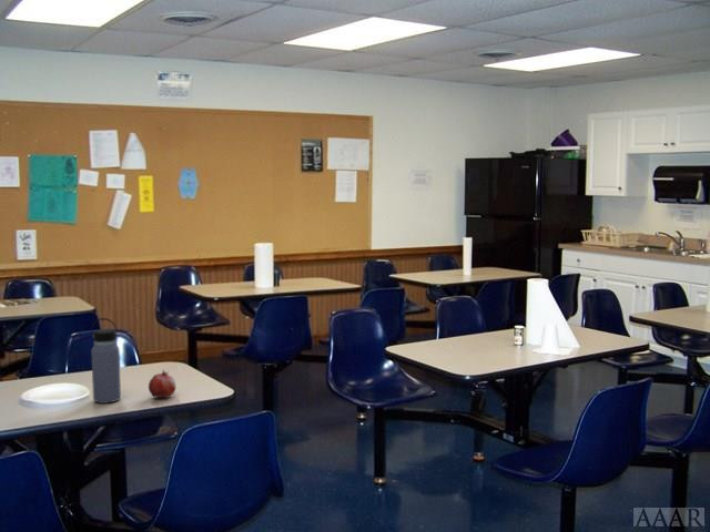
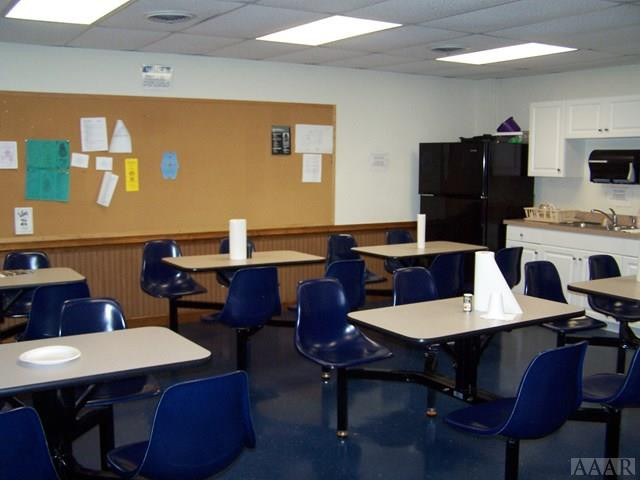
- water bottle (105, 359)
- fruit (162, 382)
